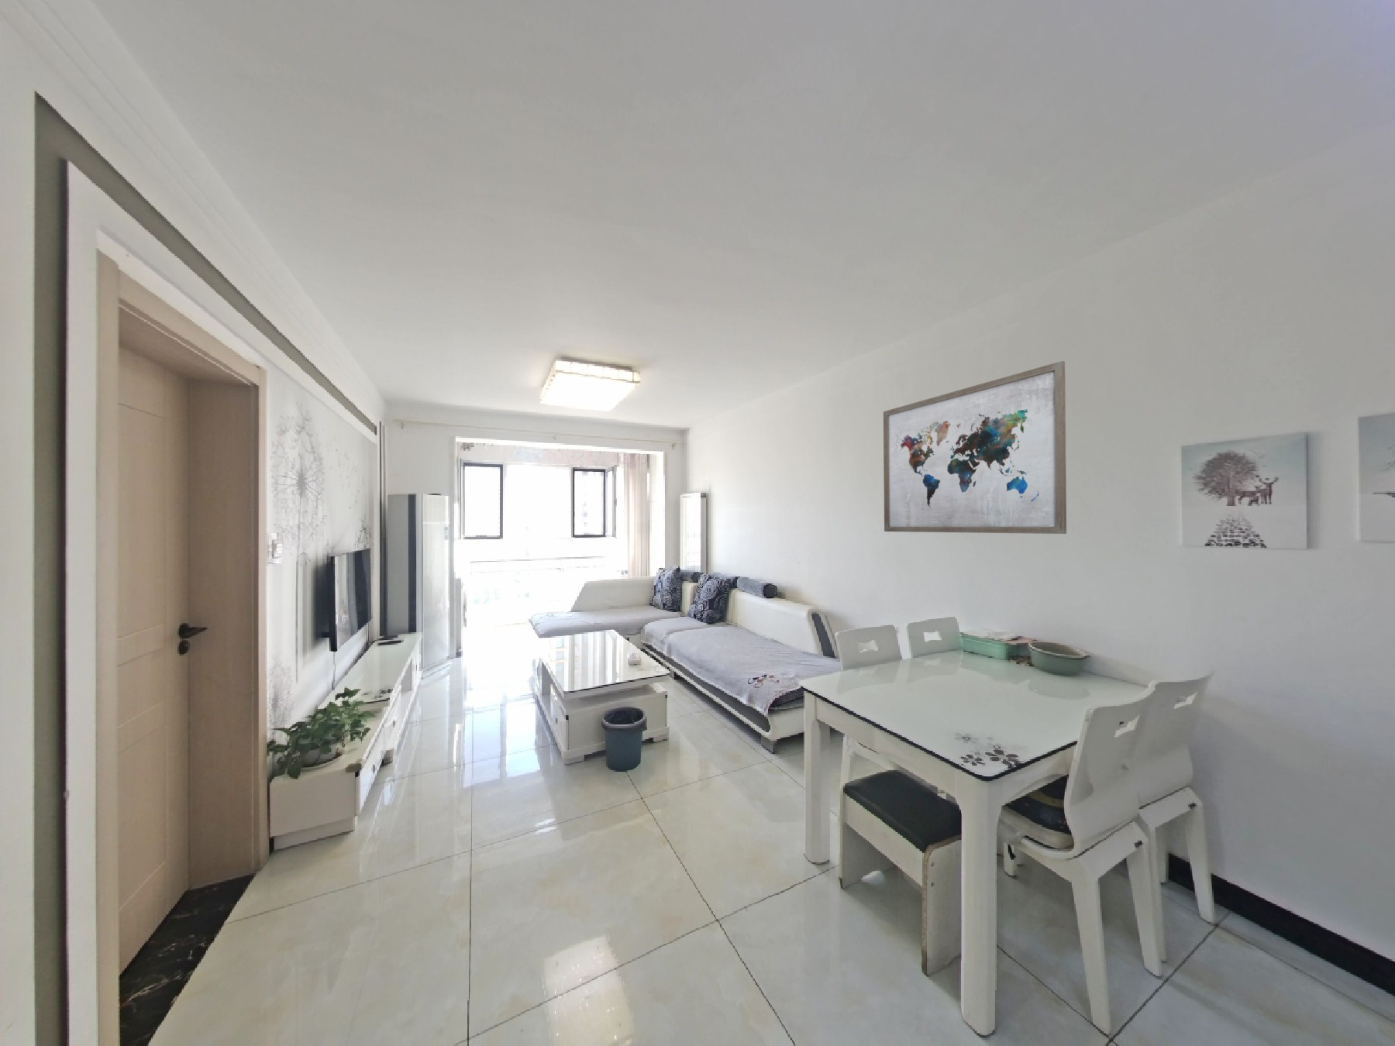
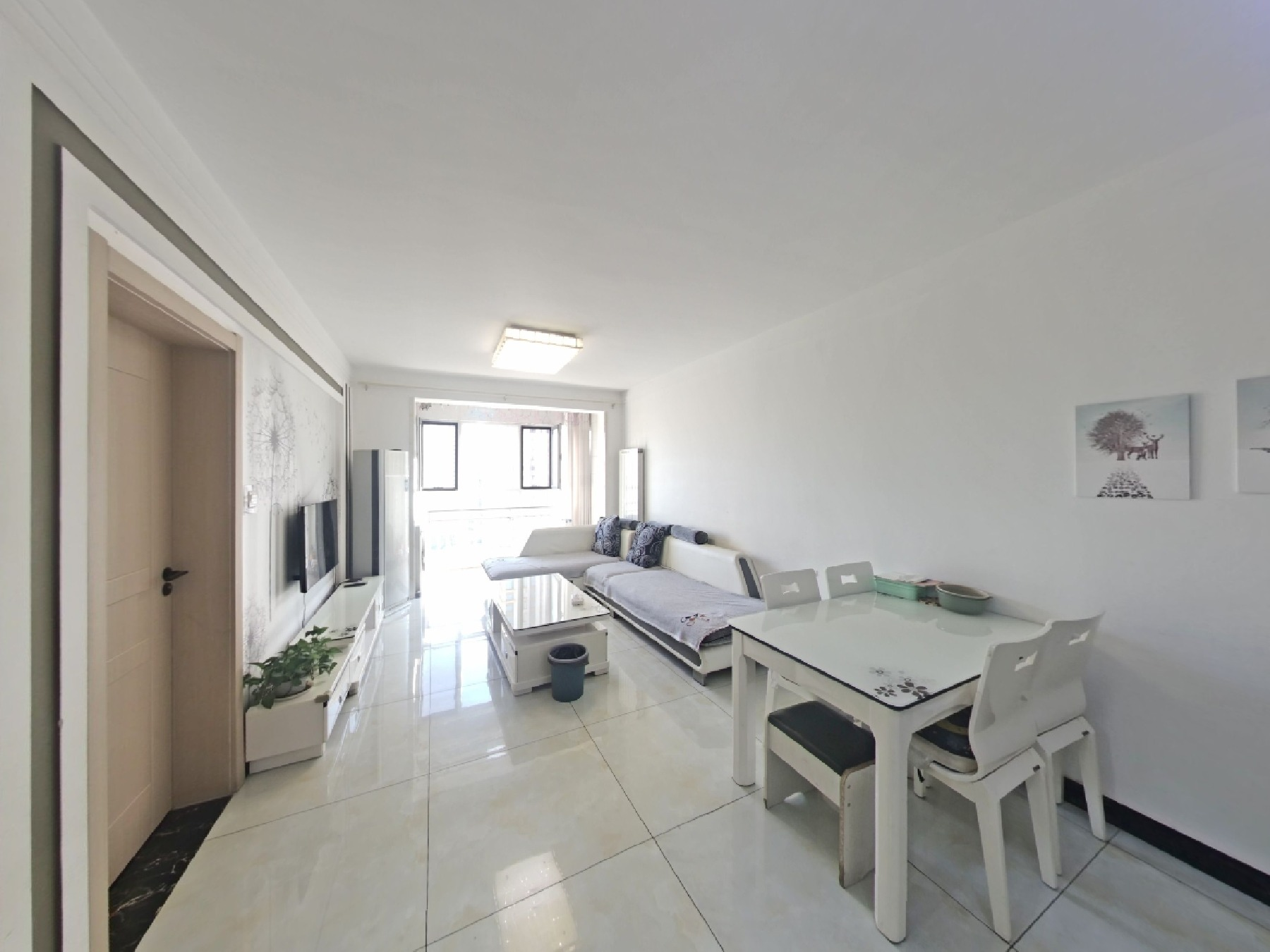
- wall art (958, 461)
